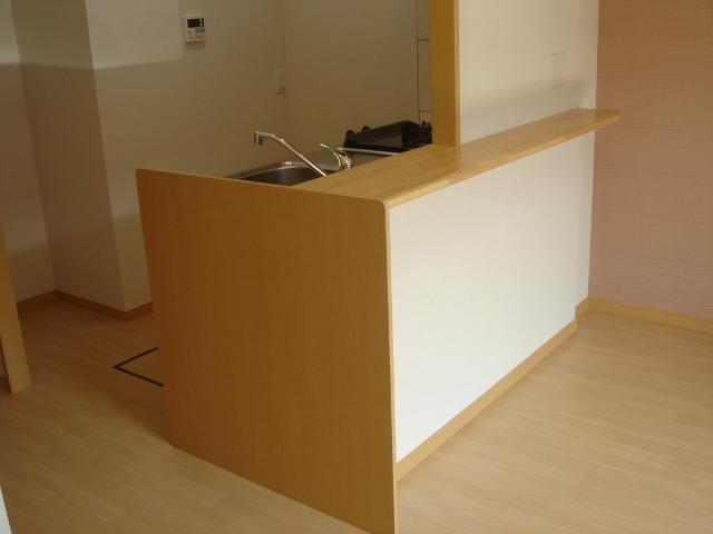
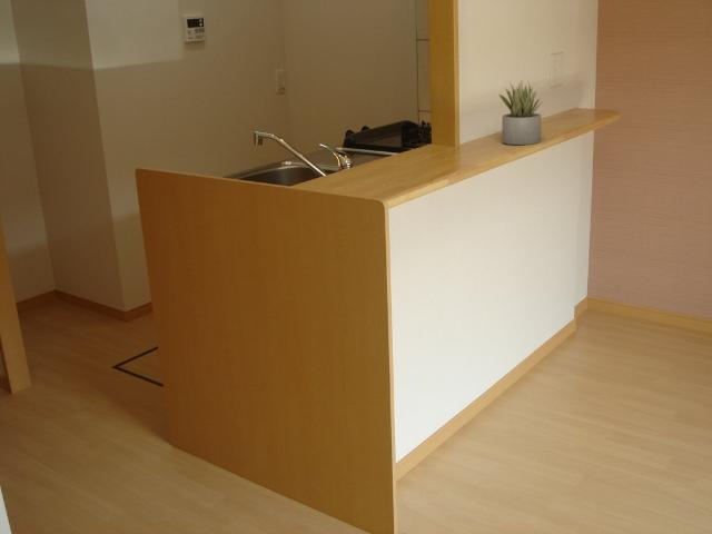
+ succulent plant (521, 110)
